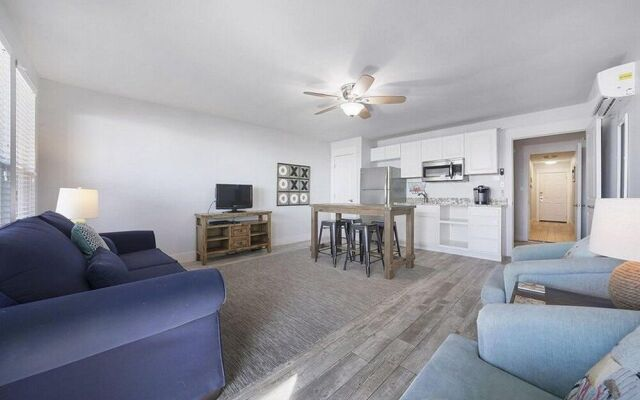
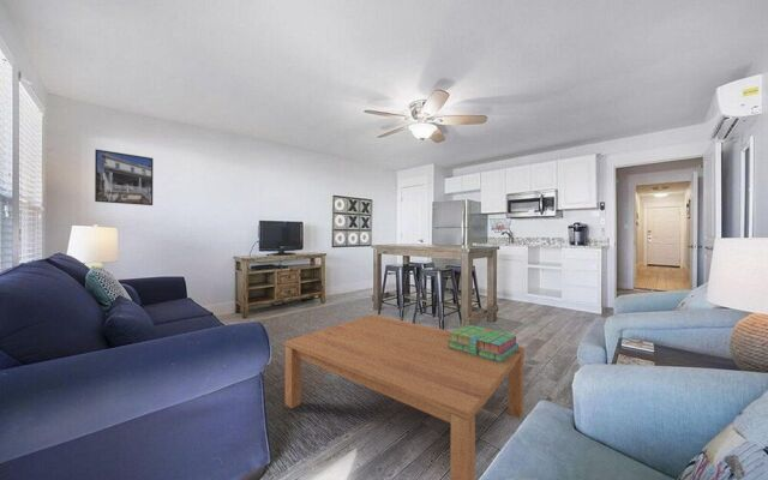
+ stack of books (482, 340)
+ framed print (125, 179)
+ coffee table (401, 377)
